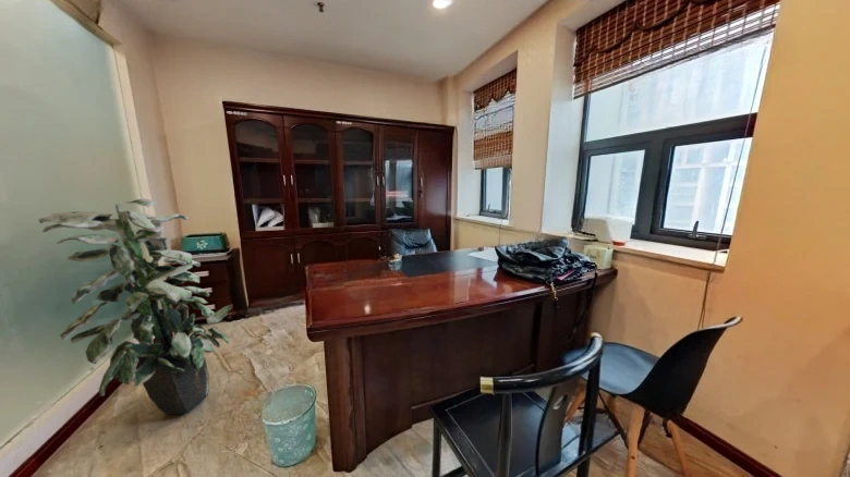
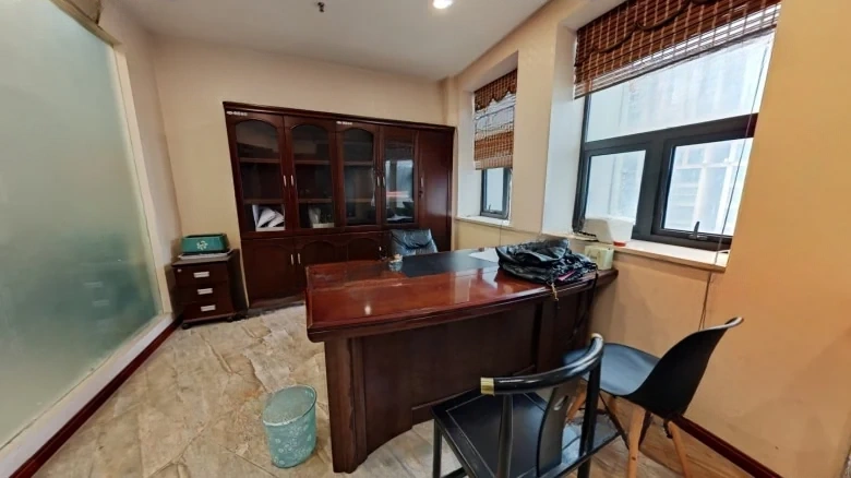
- indoor plant (153, 311)
